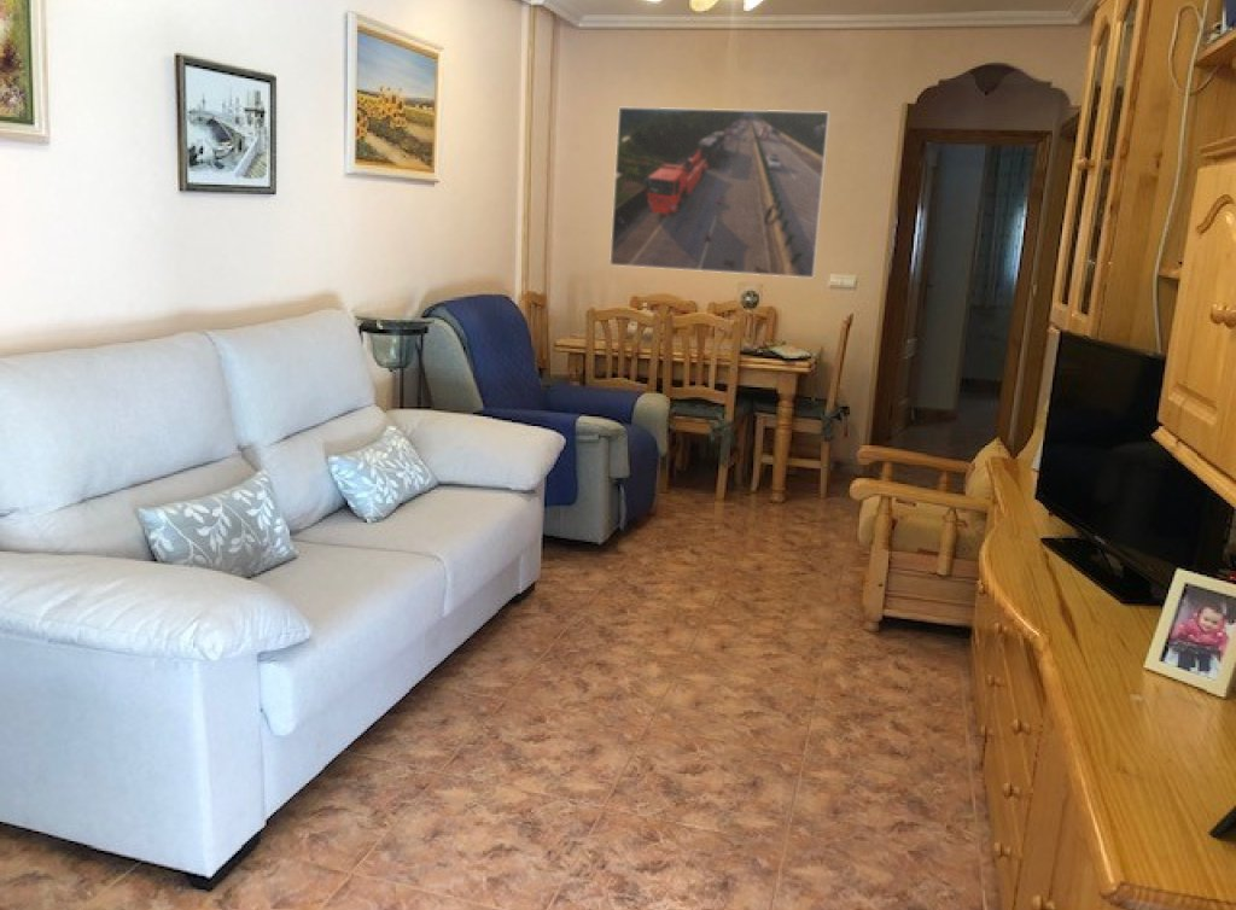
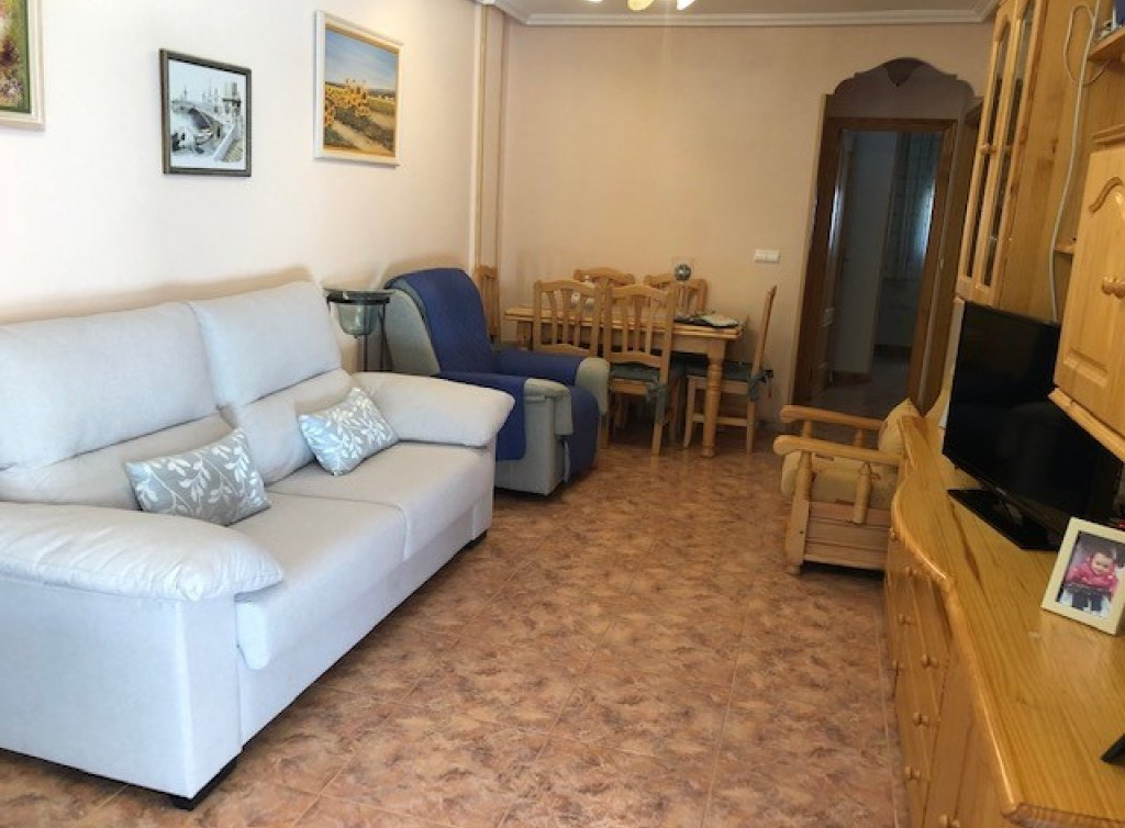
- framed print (715, 191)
